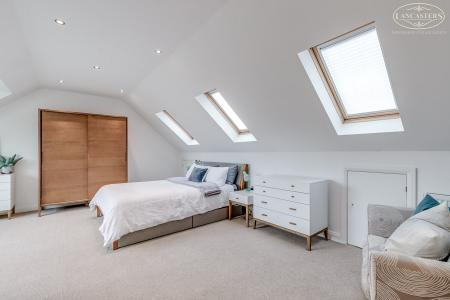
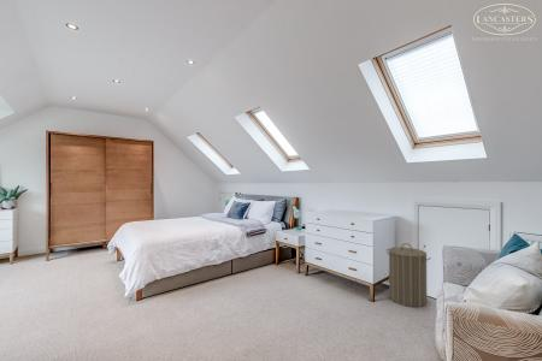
+ laundry hamper (407, 271)
